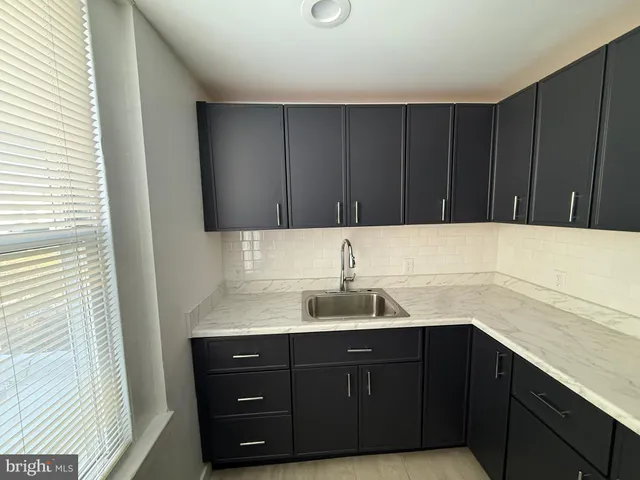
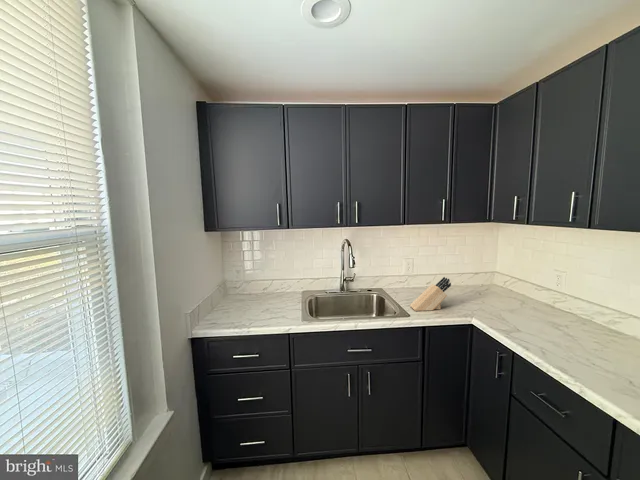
+ knife block (430, 293)
